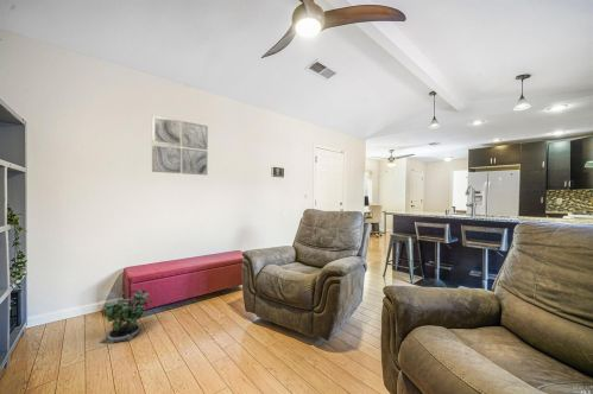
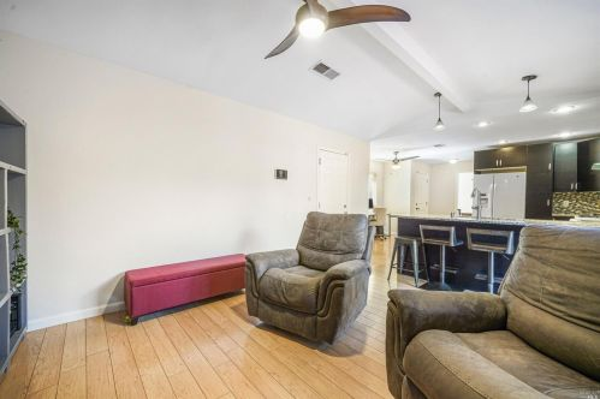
- potted plant (127, 312)
- wall art (182, 146)
